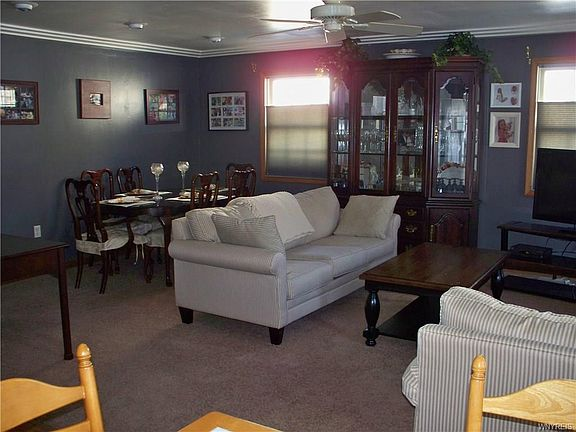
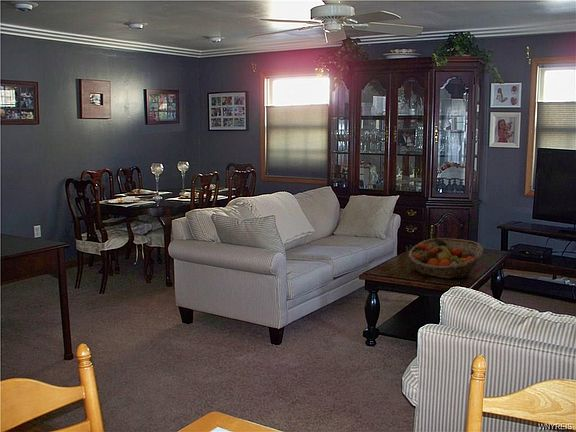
+ fruit basket (444, 257)
